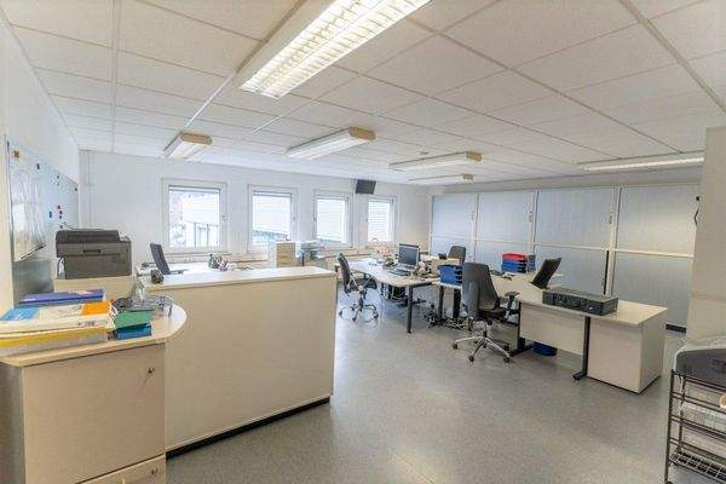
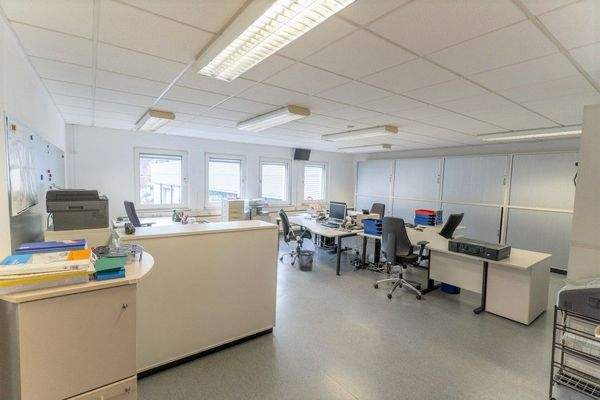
+ wastebasket (305, 260)
